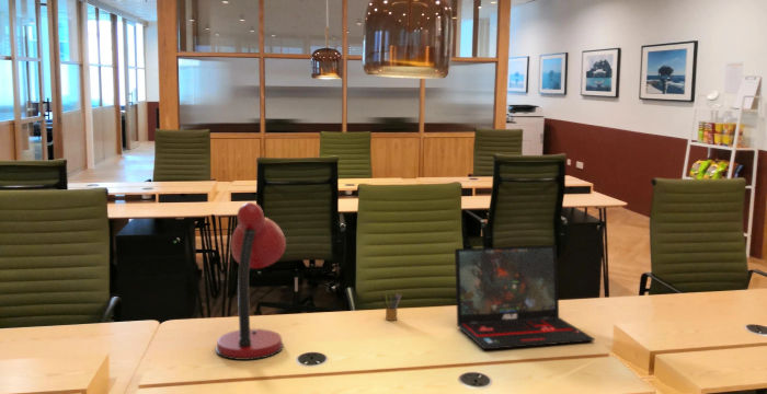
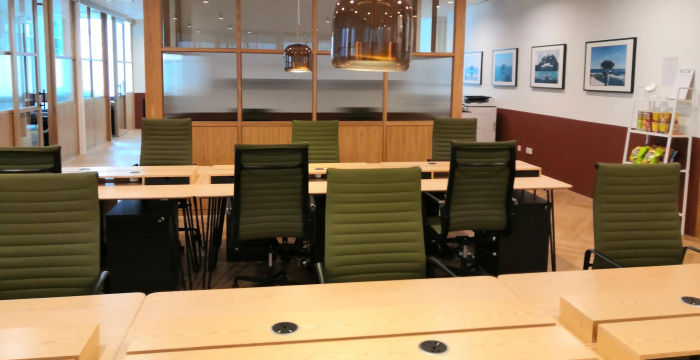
- laptop (522, 293)
- pencil box (390, 305)
- desk lamp (248, 273)
